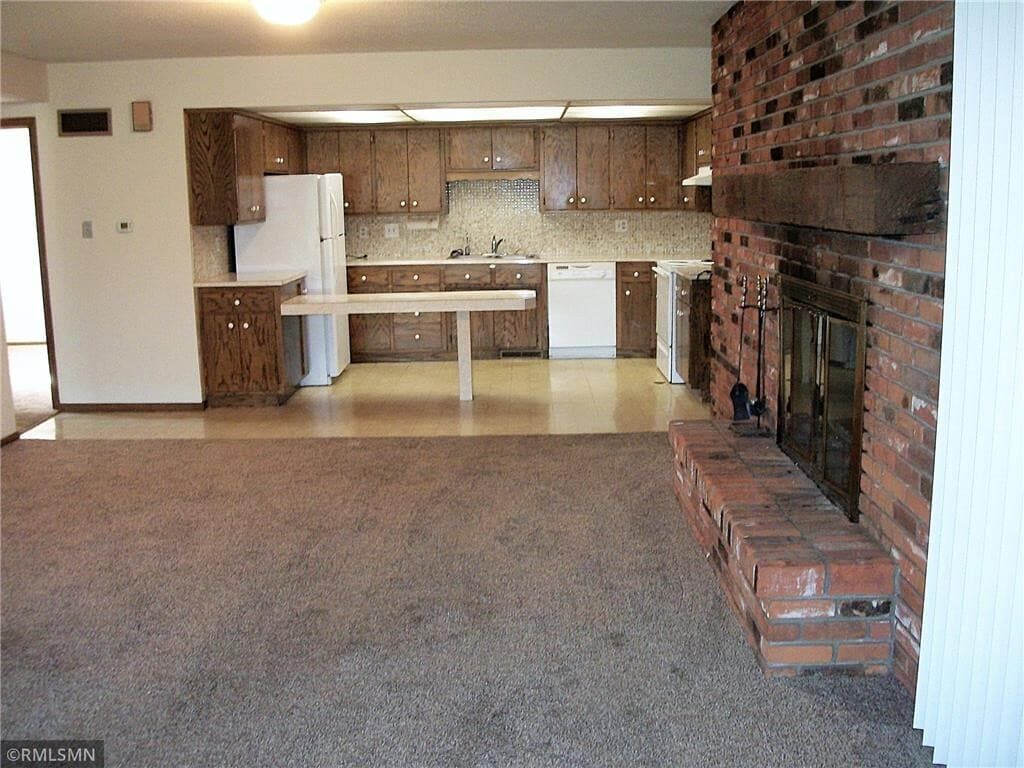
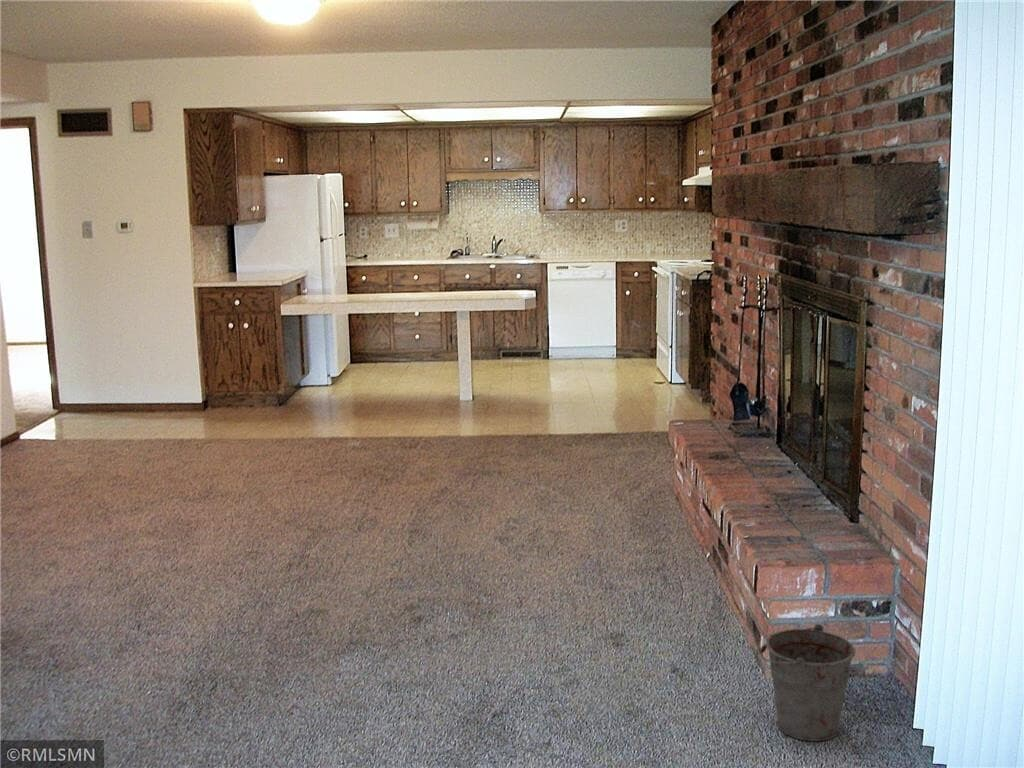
+ bucket (805, 683)
